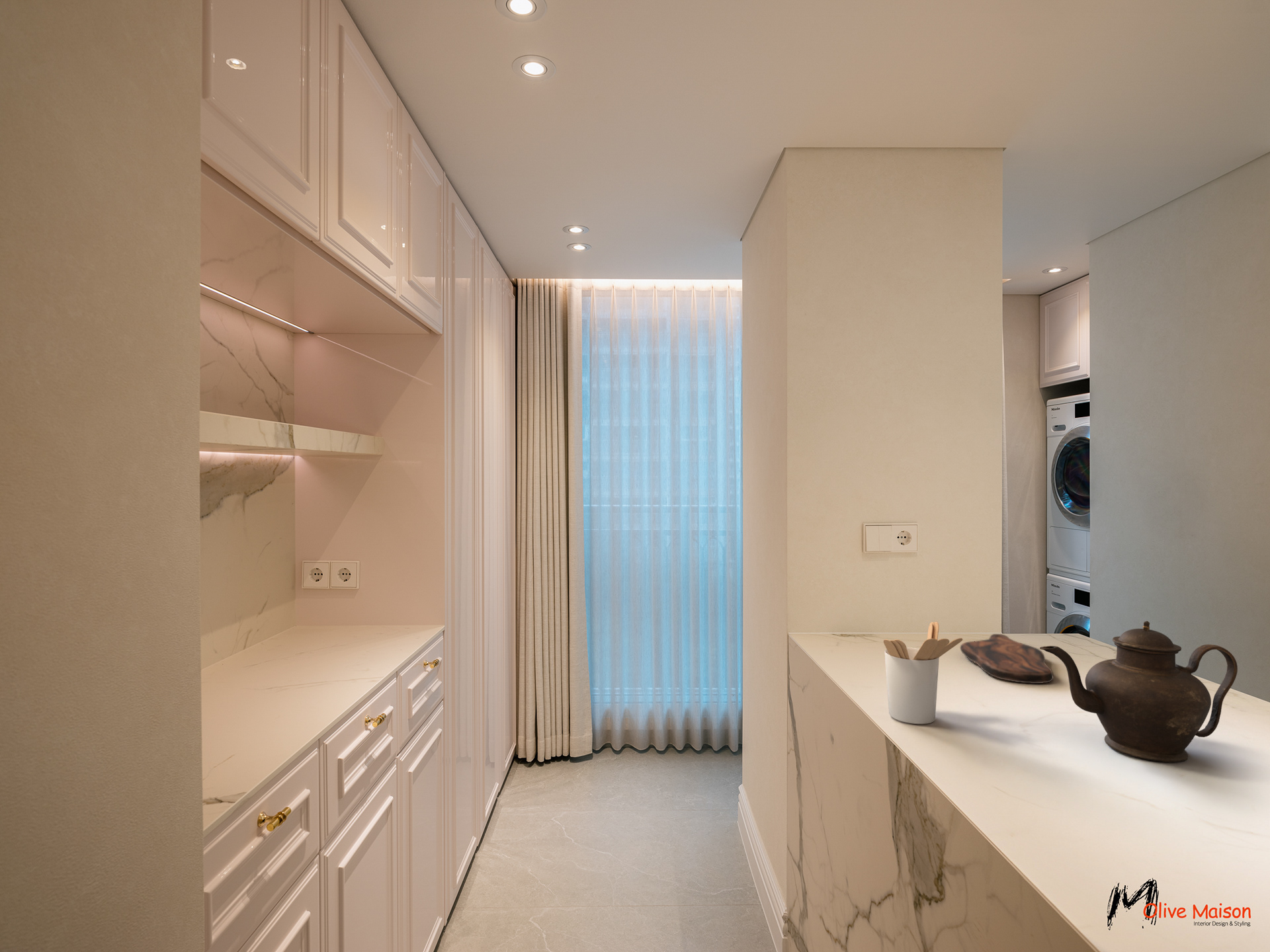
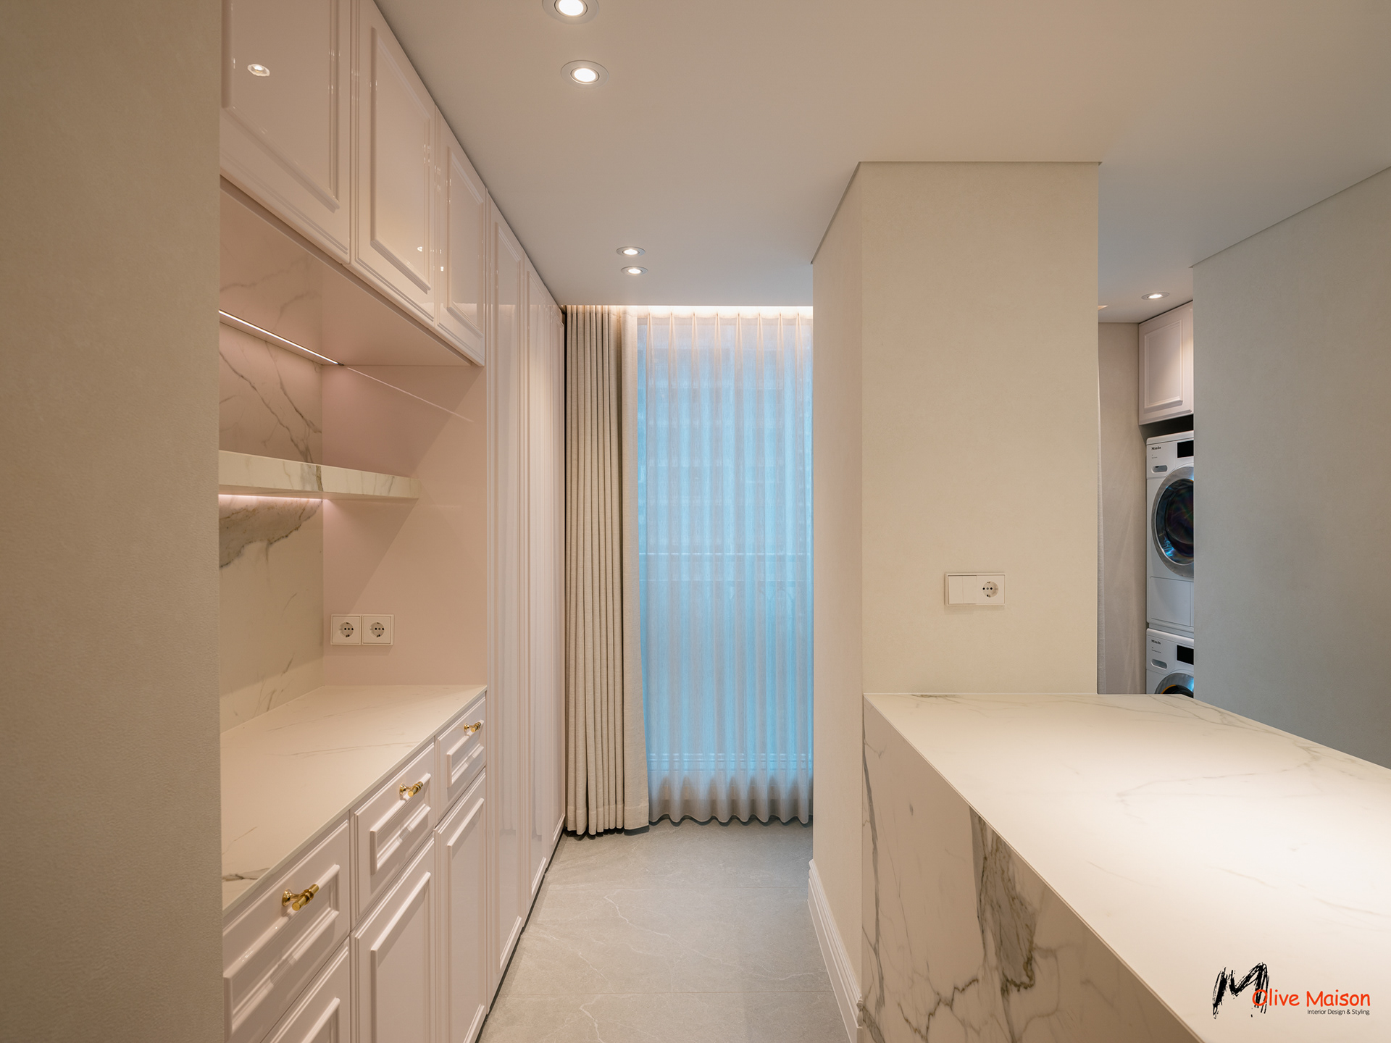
- utensil holder (921, 673)
- teapot (1136, 684)
- cutting board (1002, 654)
